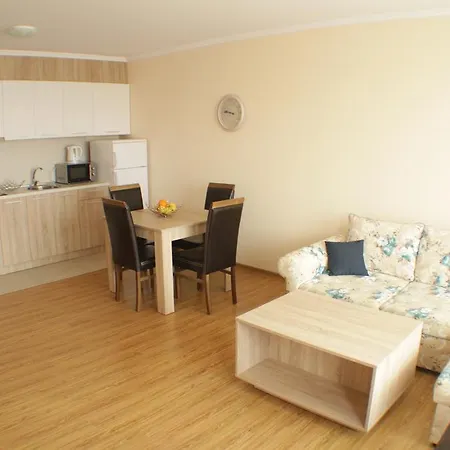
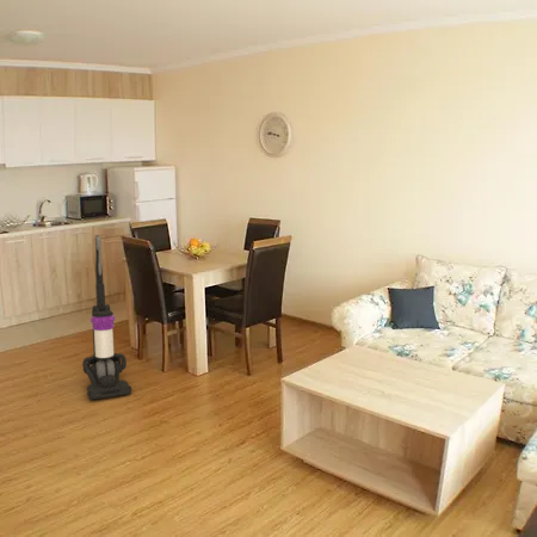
+ vacuum cleaner (103, 314)
